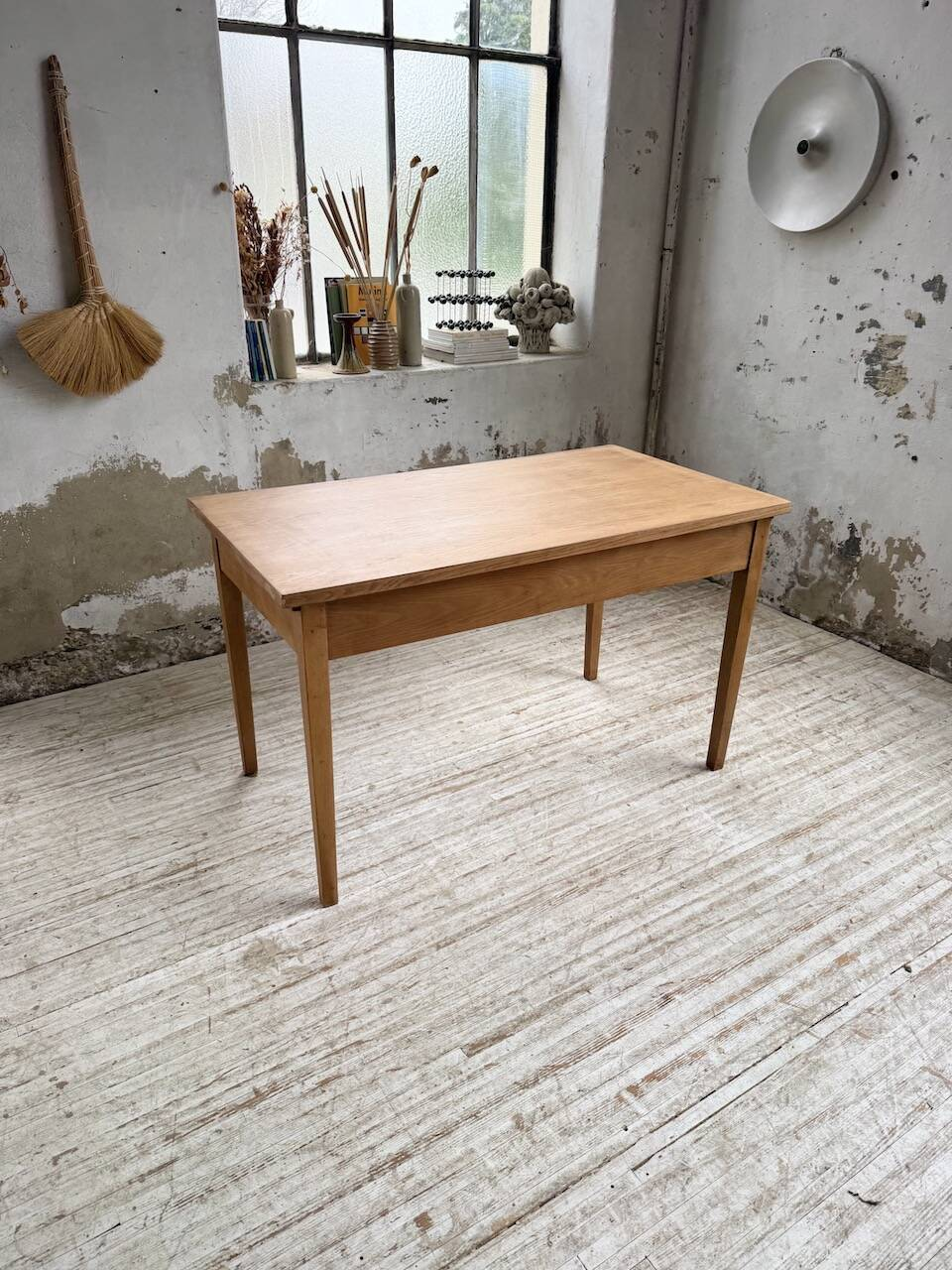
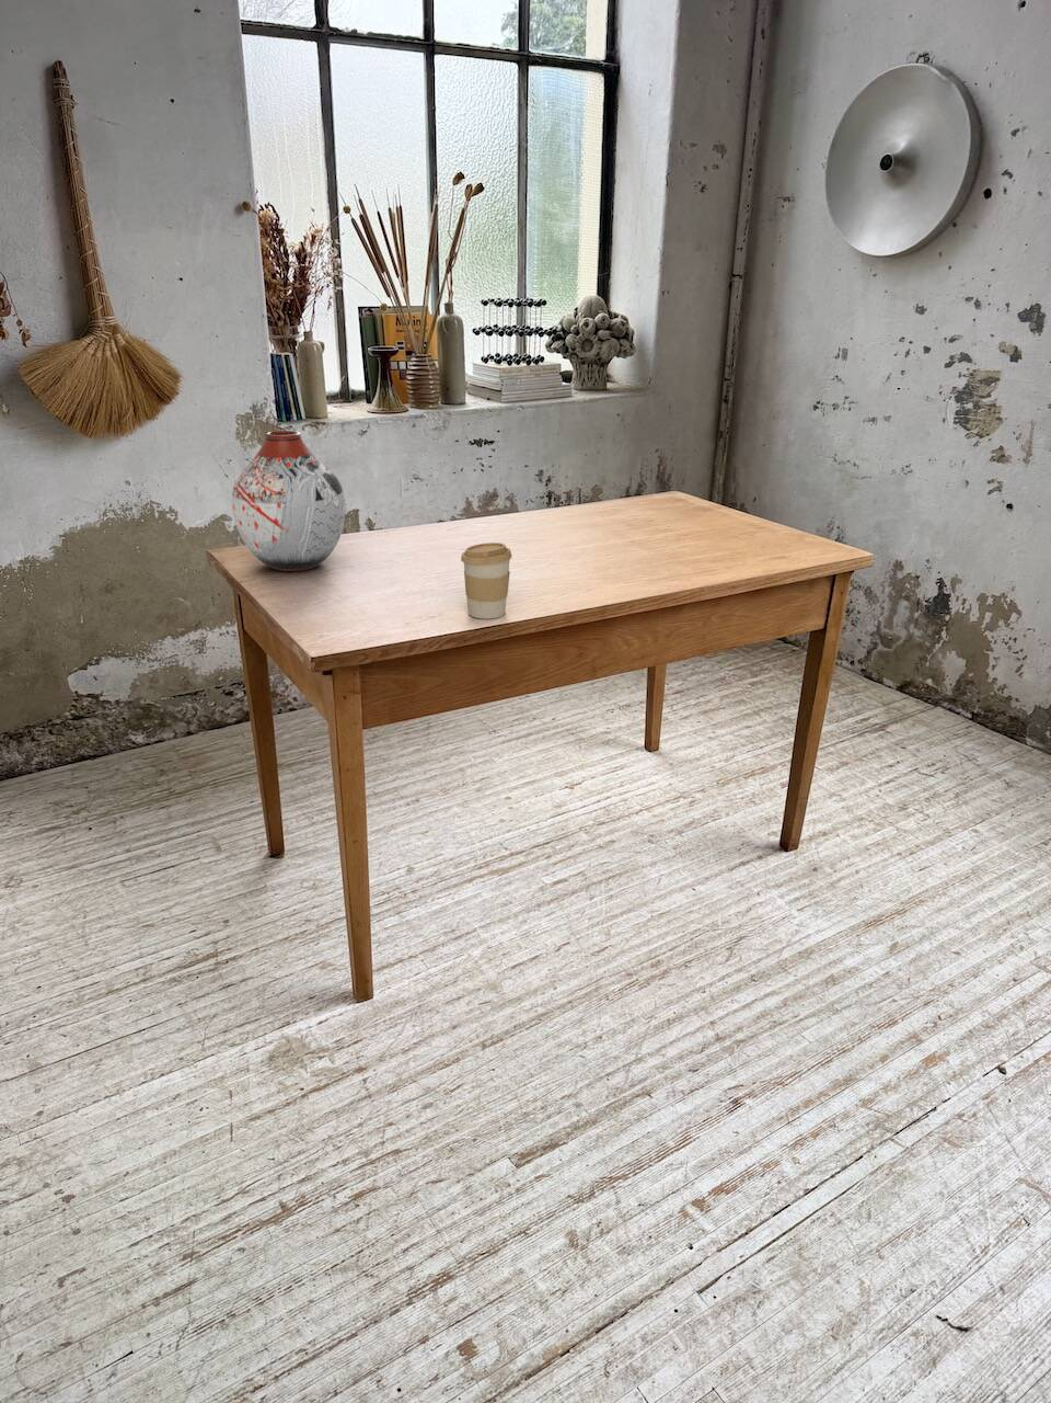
+ coffee cup (486, 579)
+ vase (288, 500)
